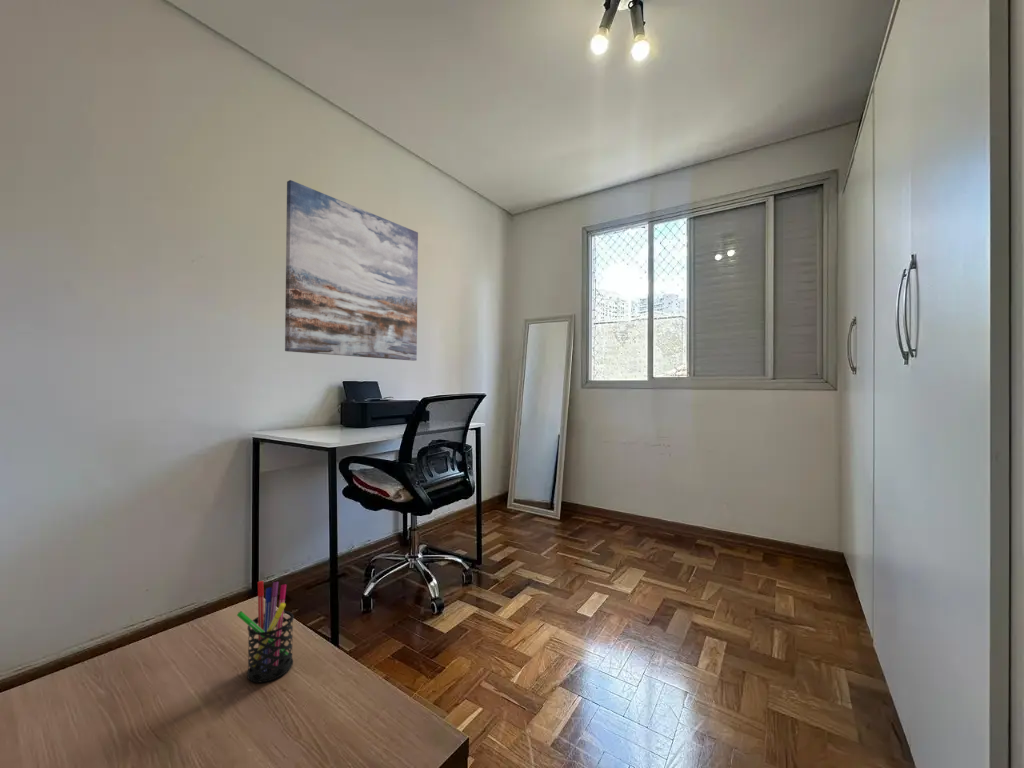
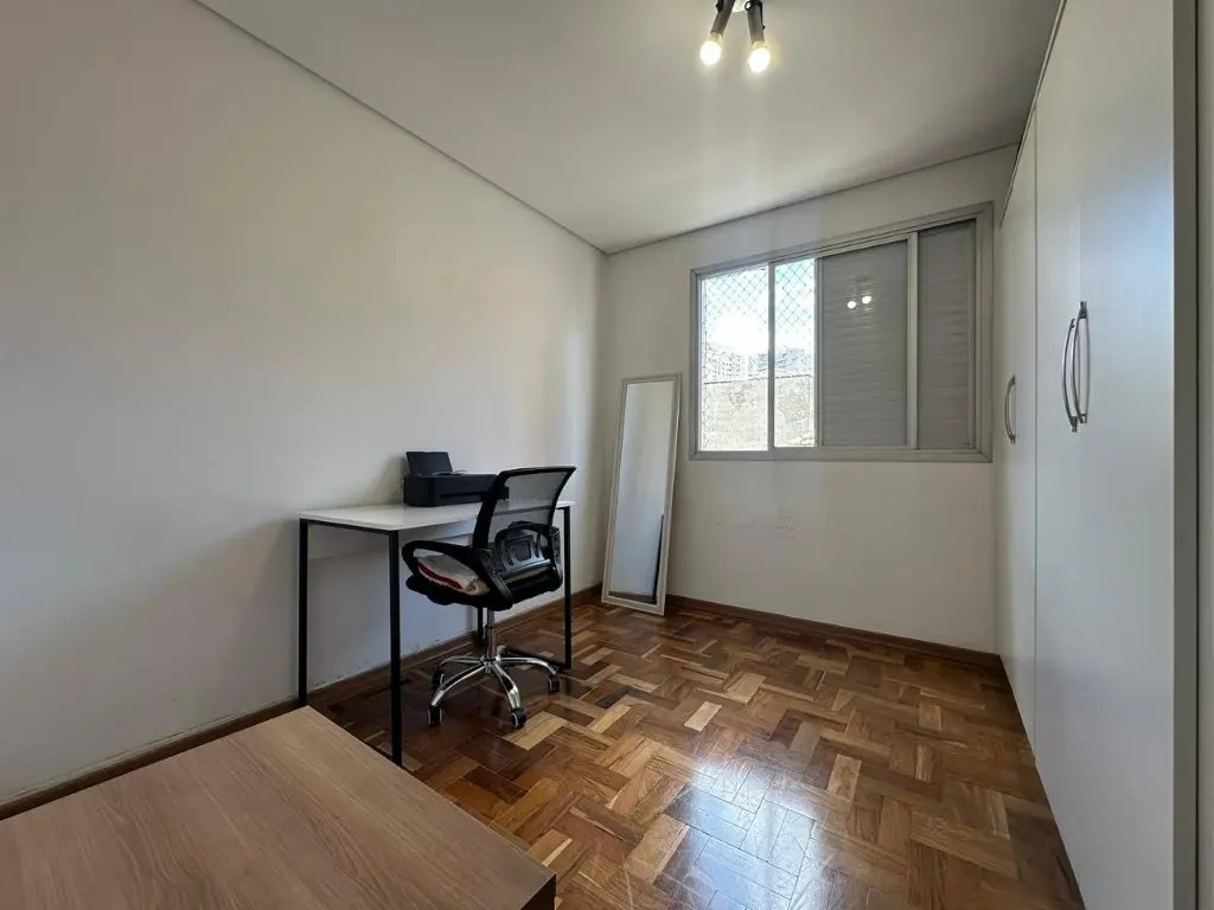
- wall art (360, 283)
- pen holder (265, 629)
